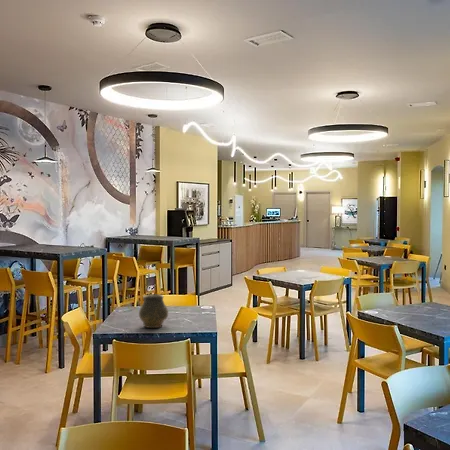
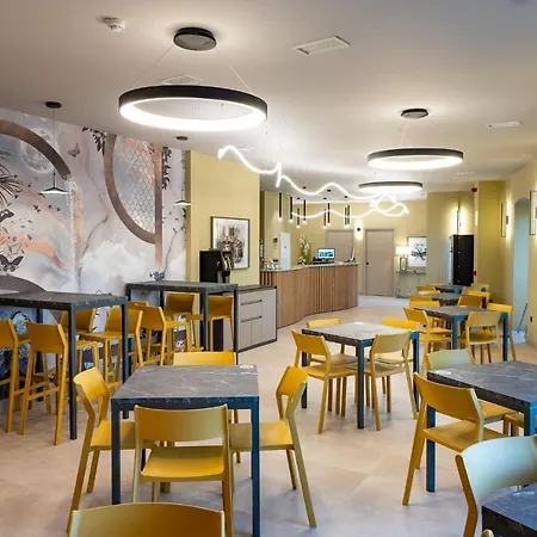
- vase (153, 310)
